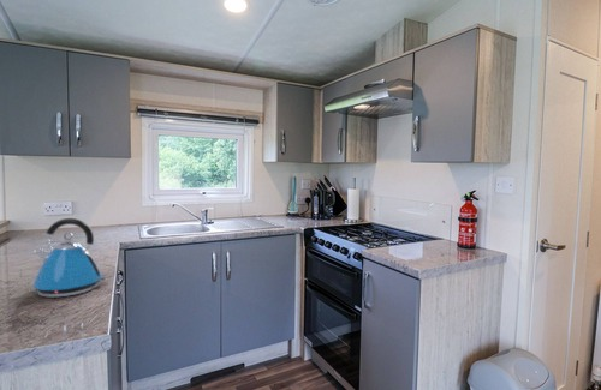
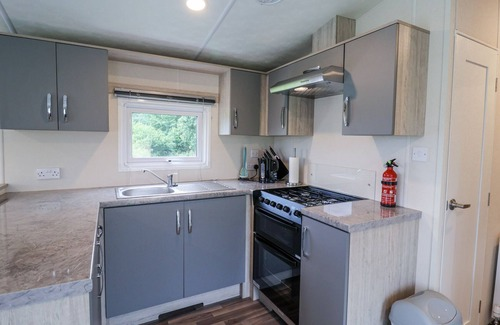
- kettle (70, 253)
